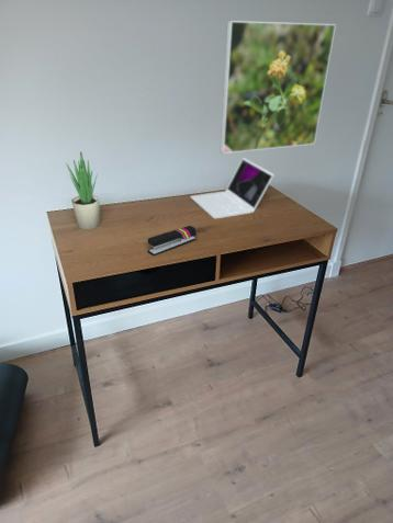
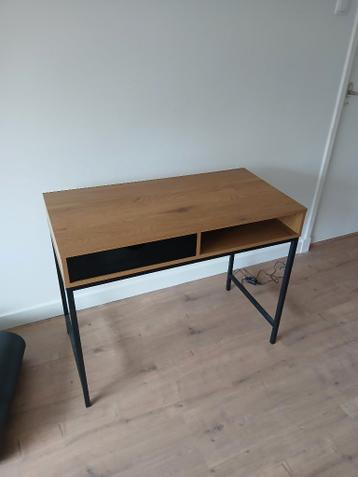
- stapler (172, 238)
- potted plant (85, 187)
- laptop (229, 184)
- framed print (276, 89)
